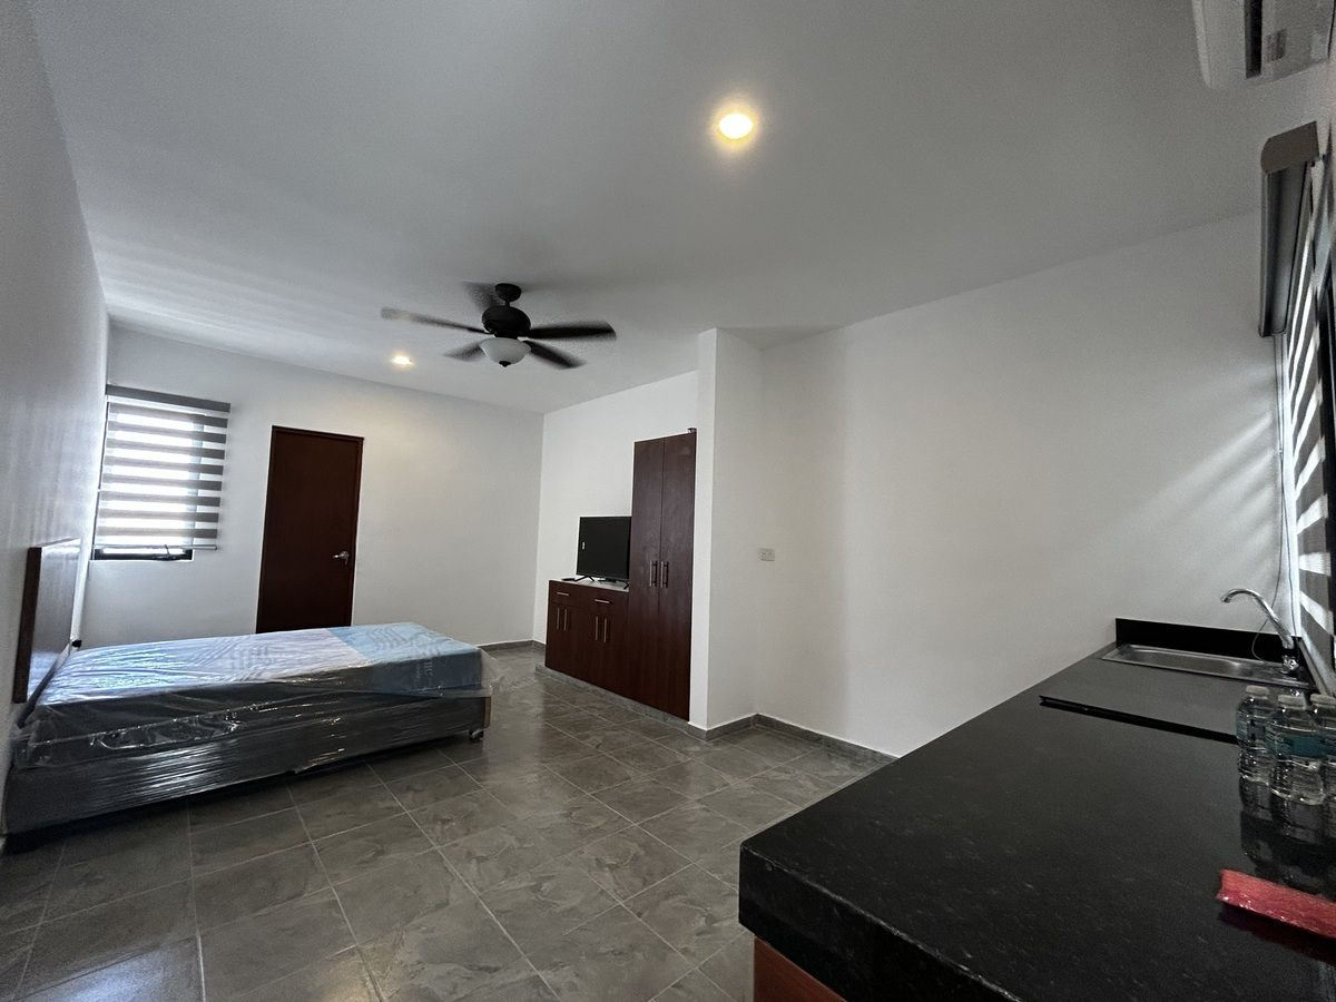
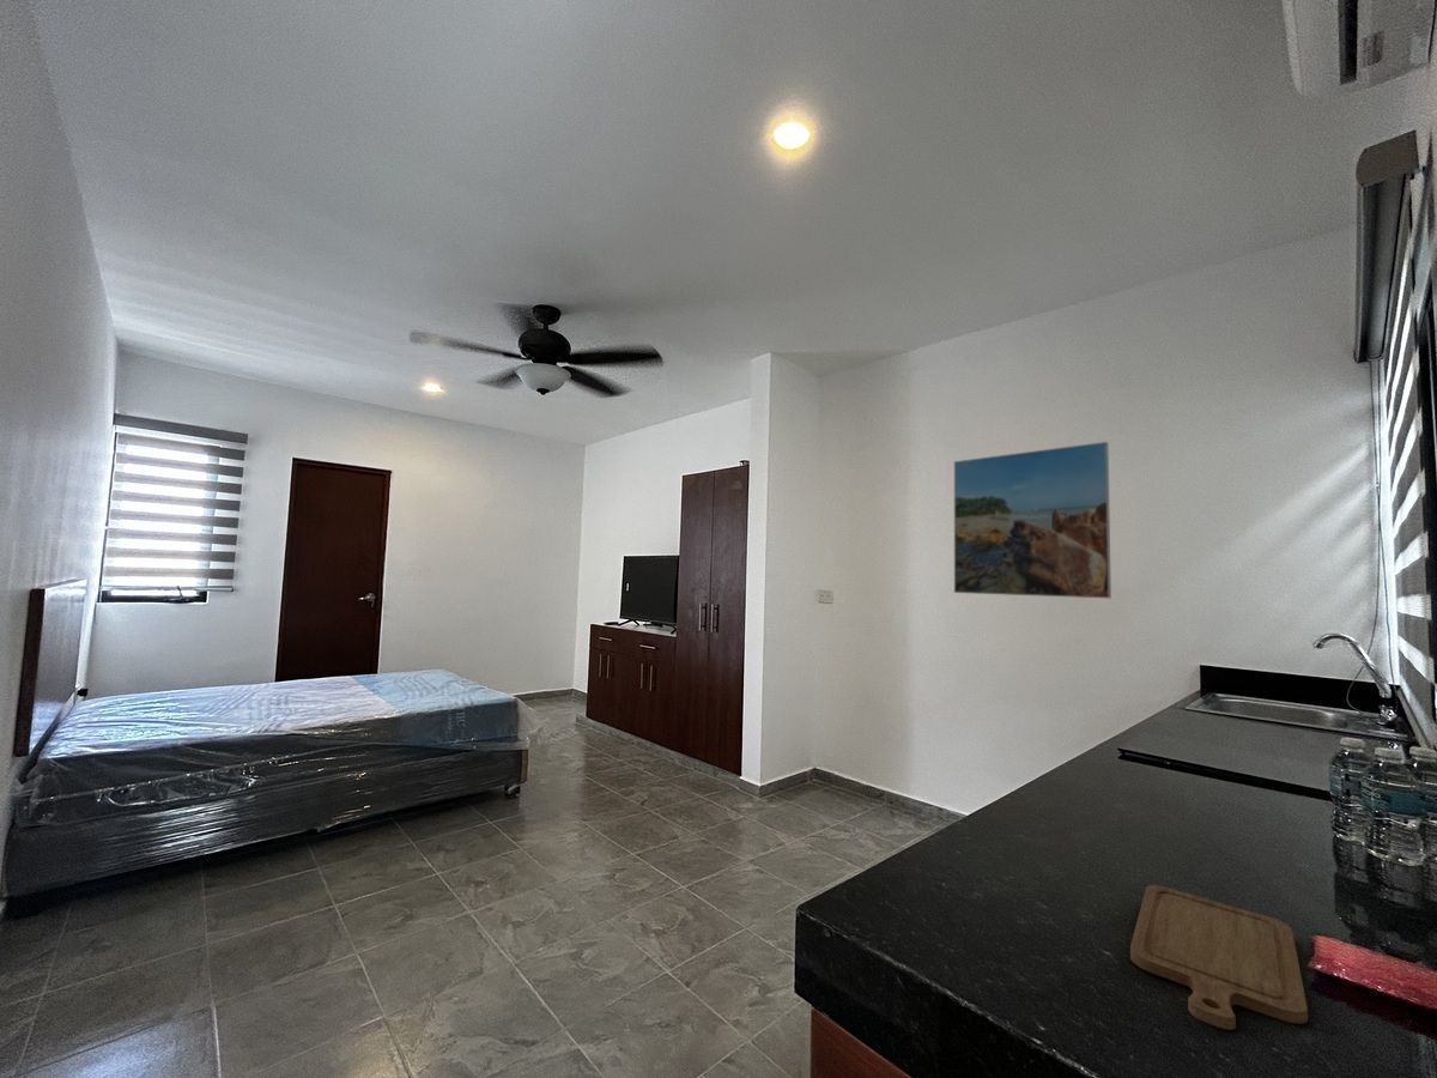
+ chopping board (1213, 953)
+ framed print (1025, 523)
